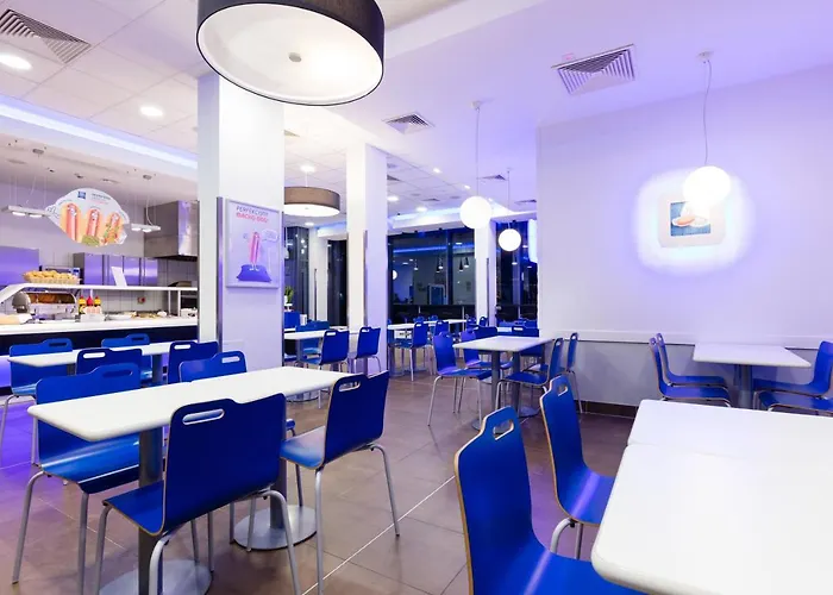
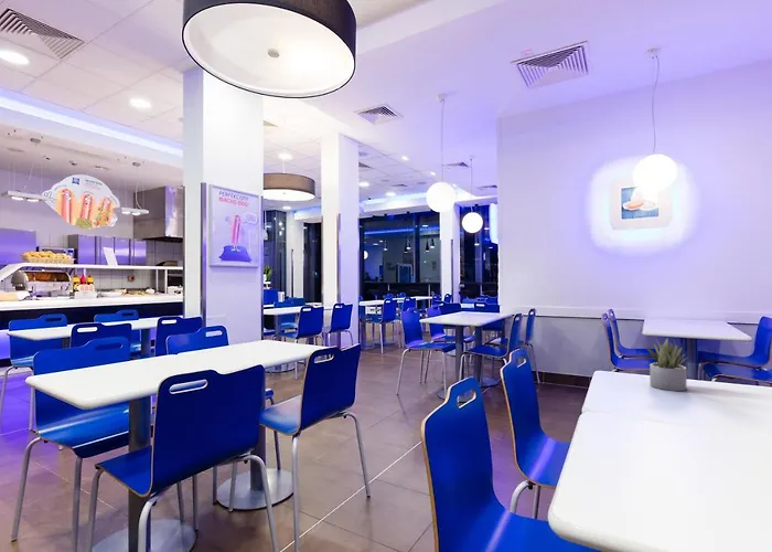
+ succulent plant (667, 362)
